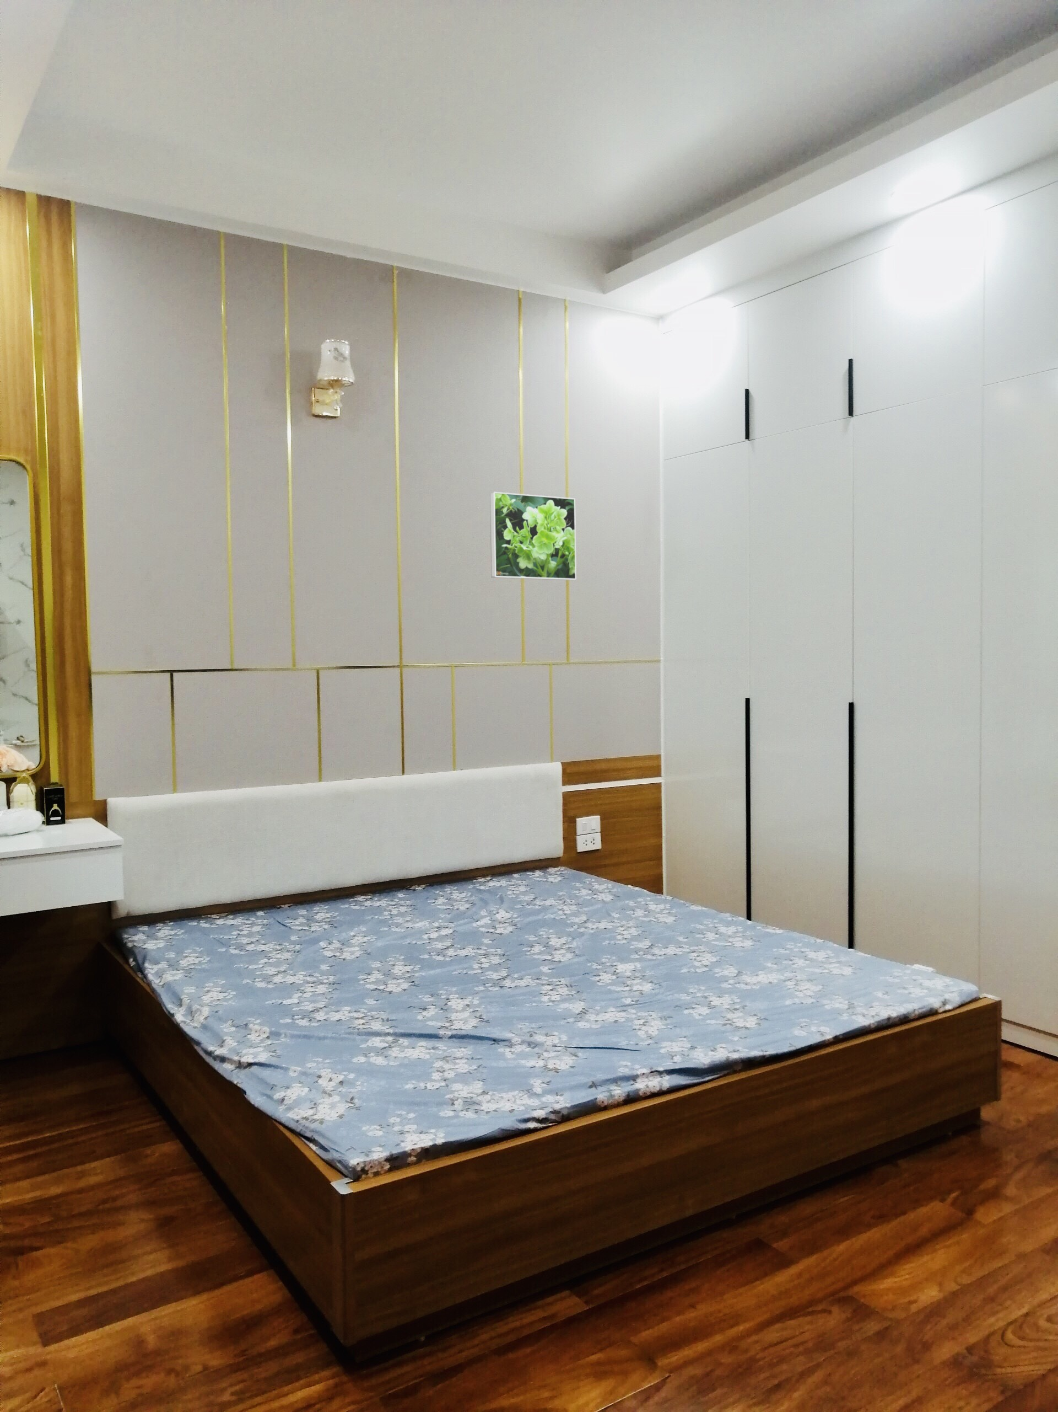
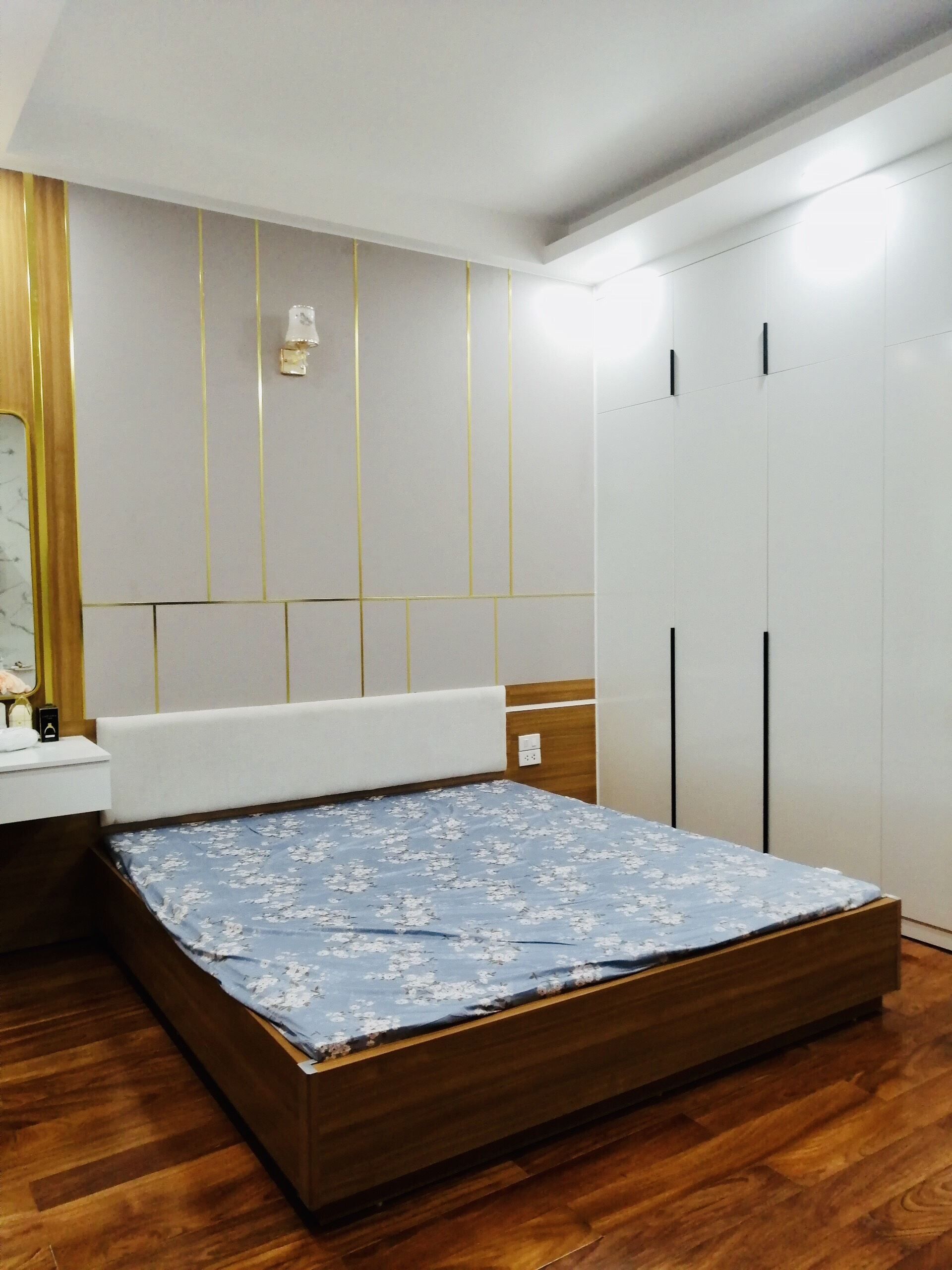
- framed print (533, 537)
